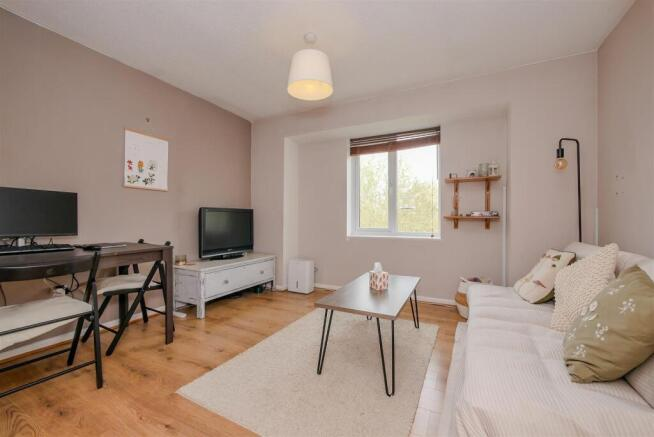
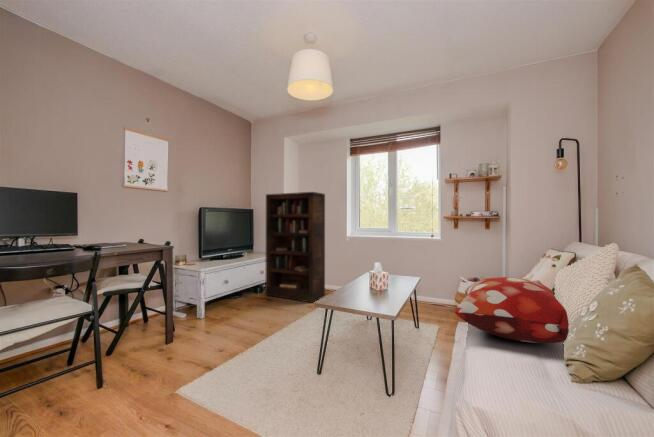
+ decorative pillow (506, 306)
+ bookcase (295, 245)
